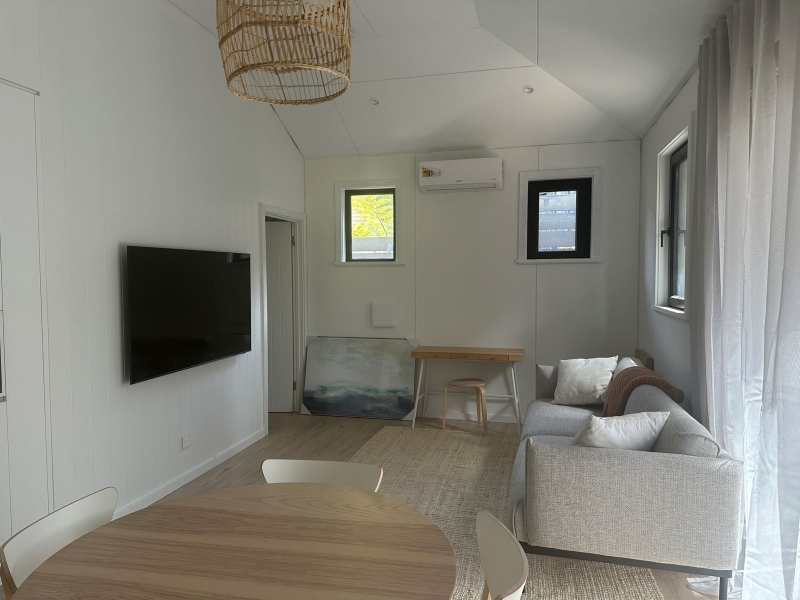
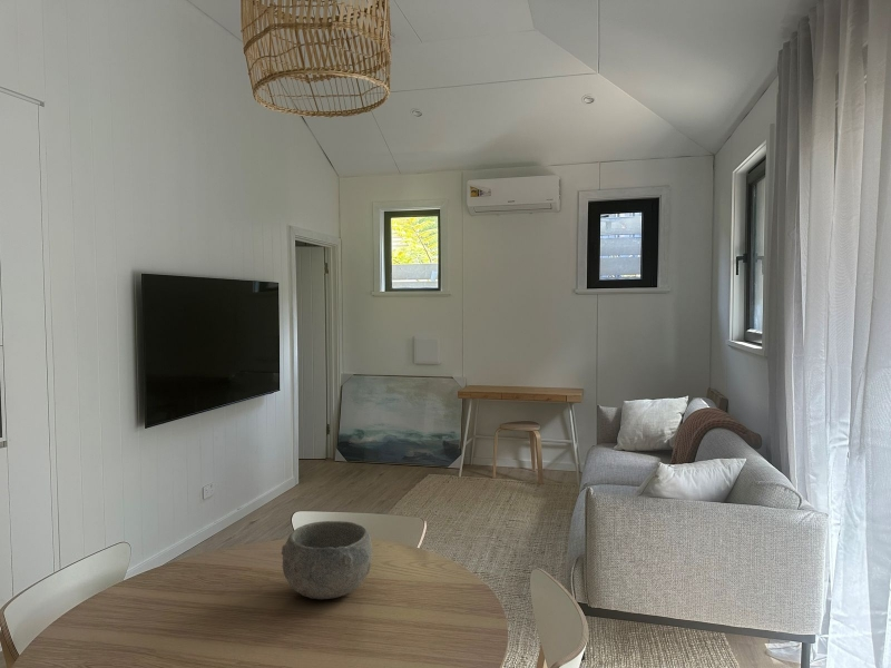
+ bowl (329, 561)
